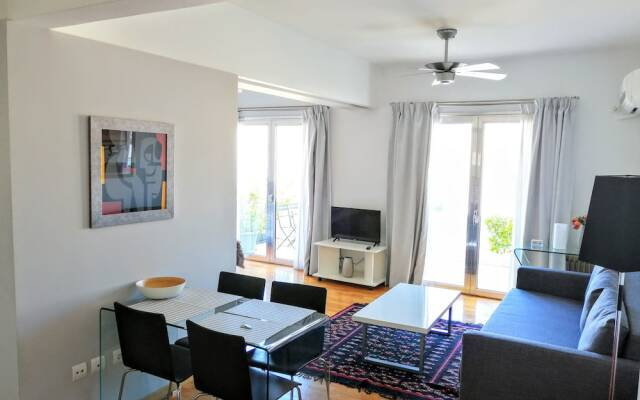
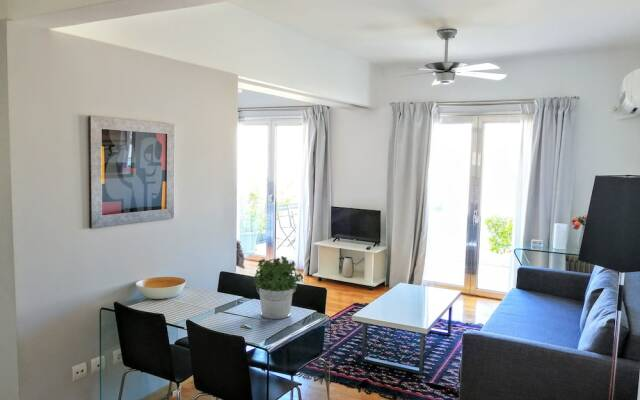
+ potted plant (278, 286)
